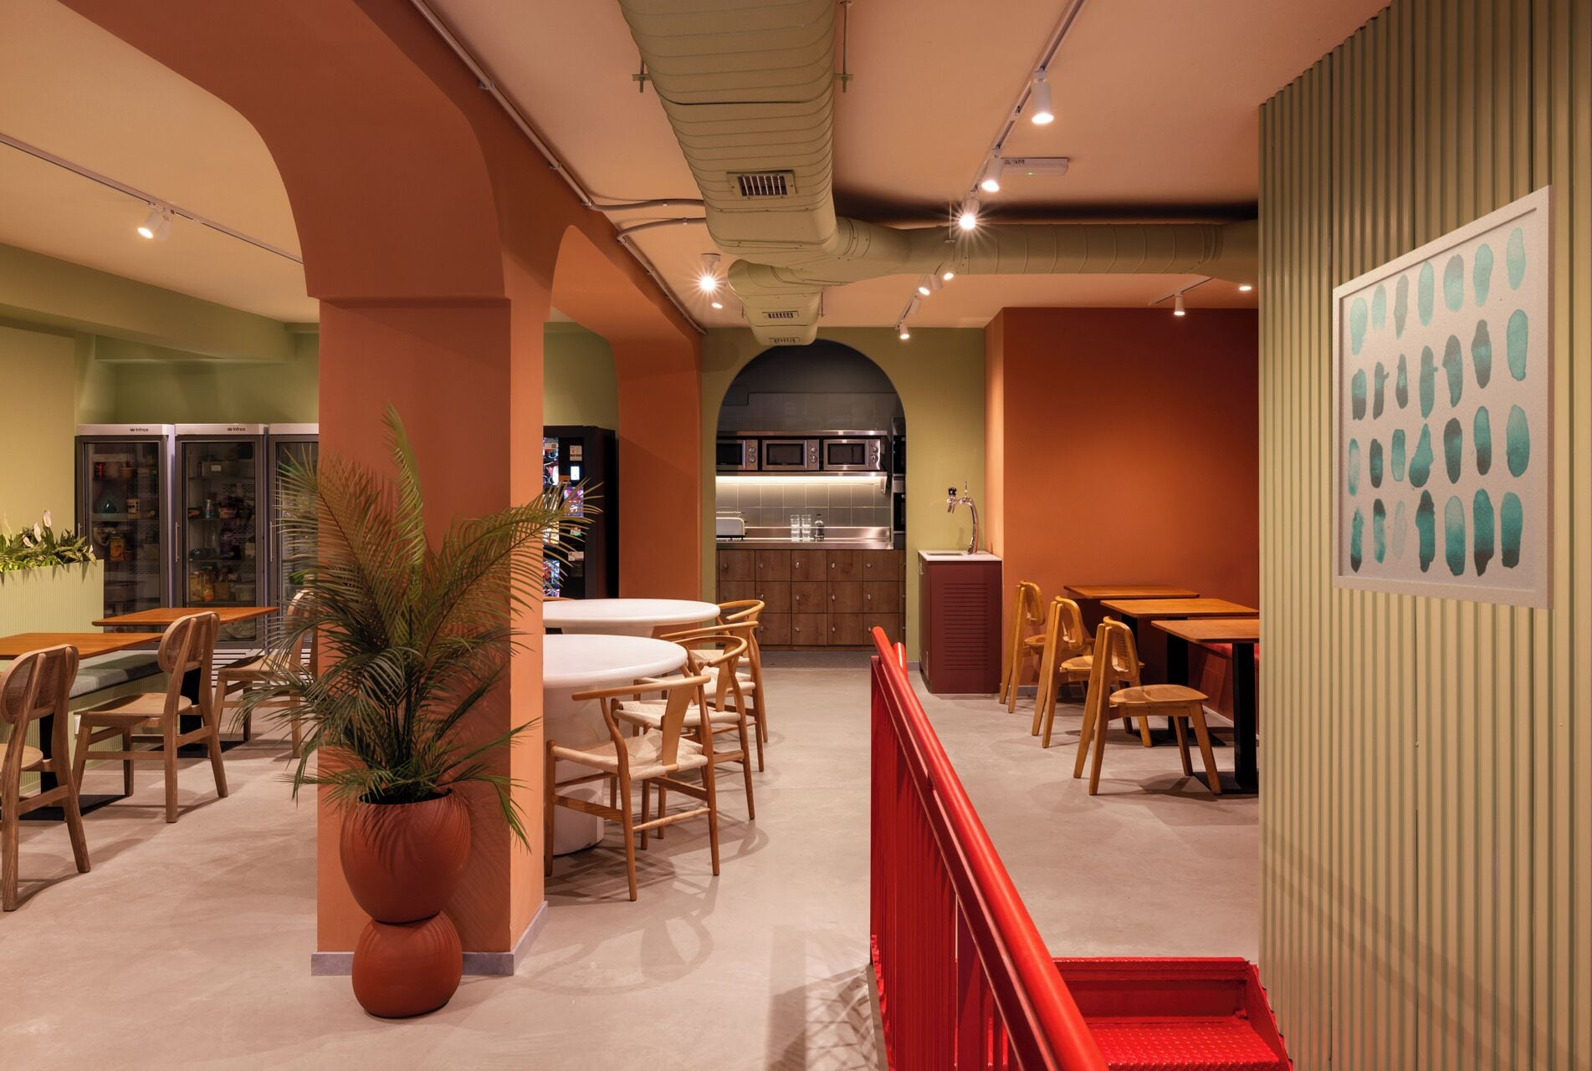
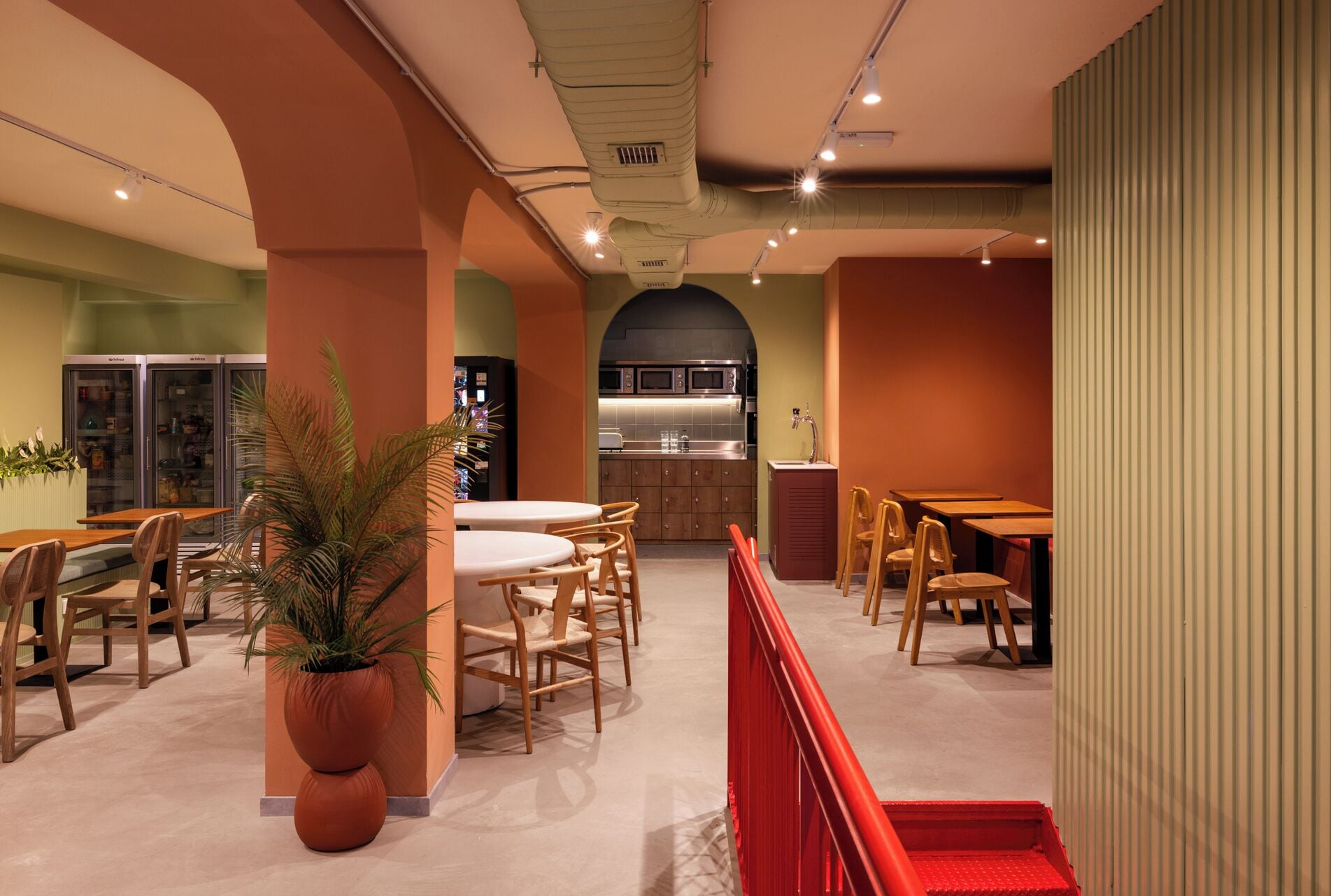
- wall art (1423, 421)
